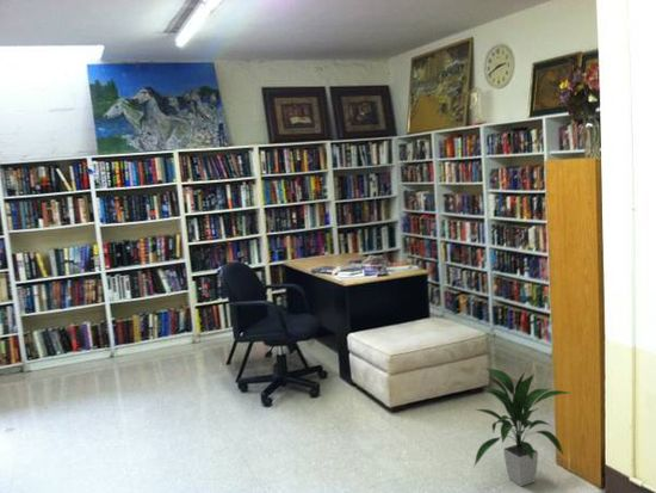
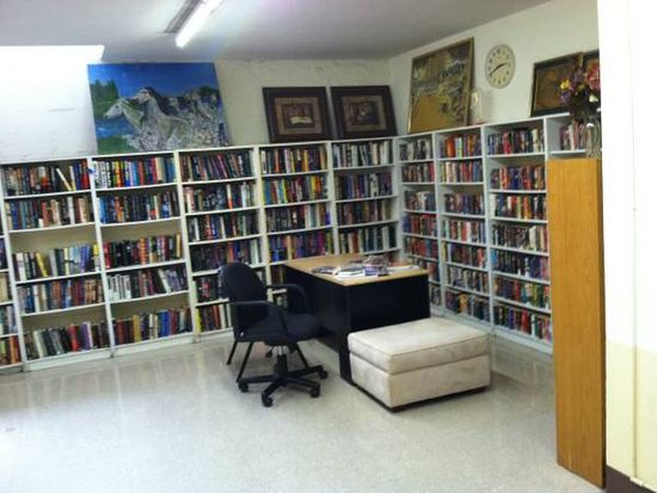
- indoor plant (514, 423)
